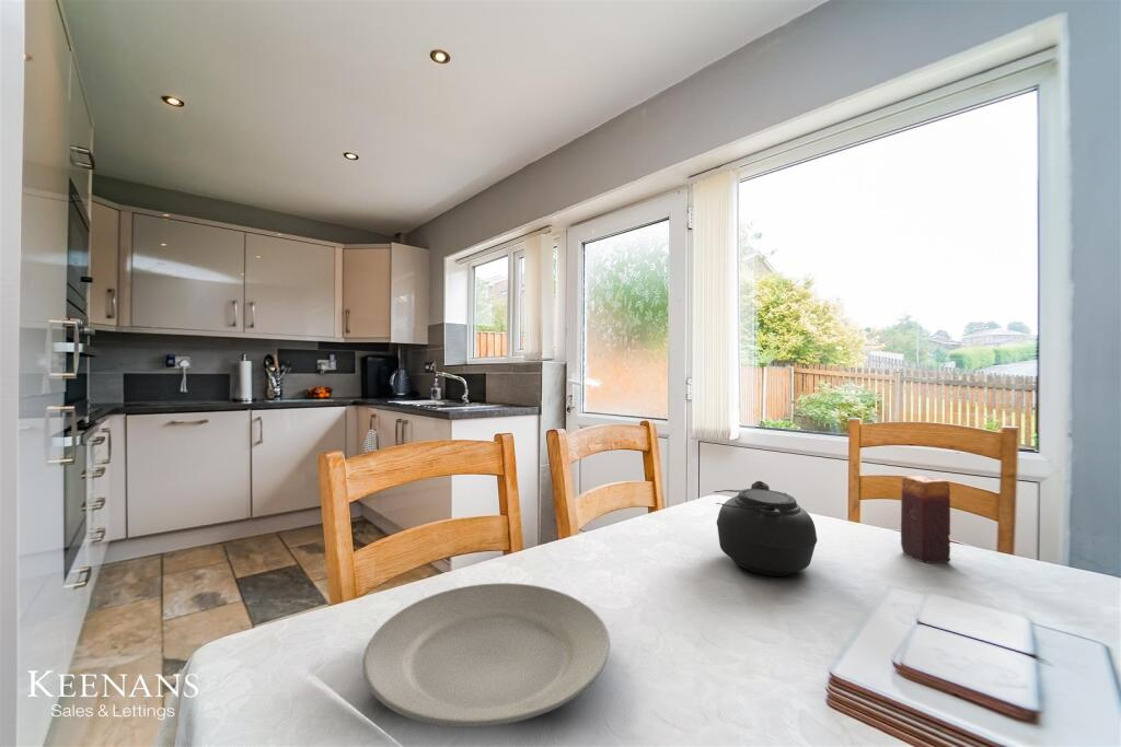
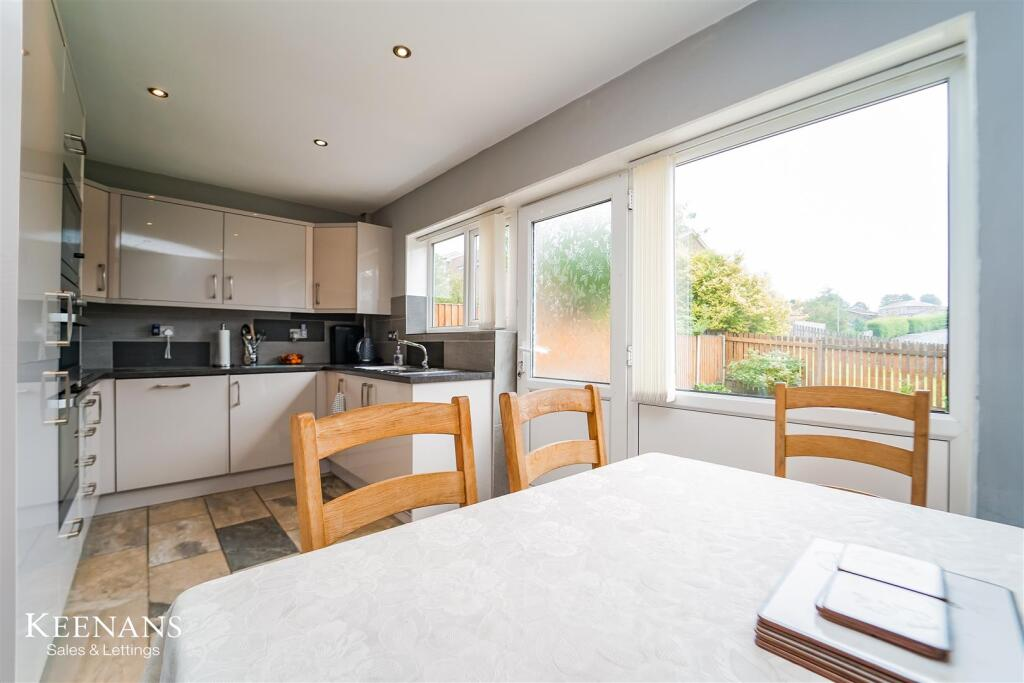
- candle (924, 517)
- plate (490, 650)
- teapot (763, 525)
